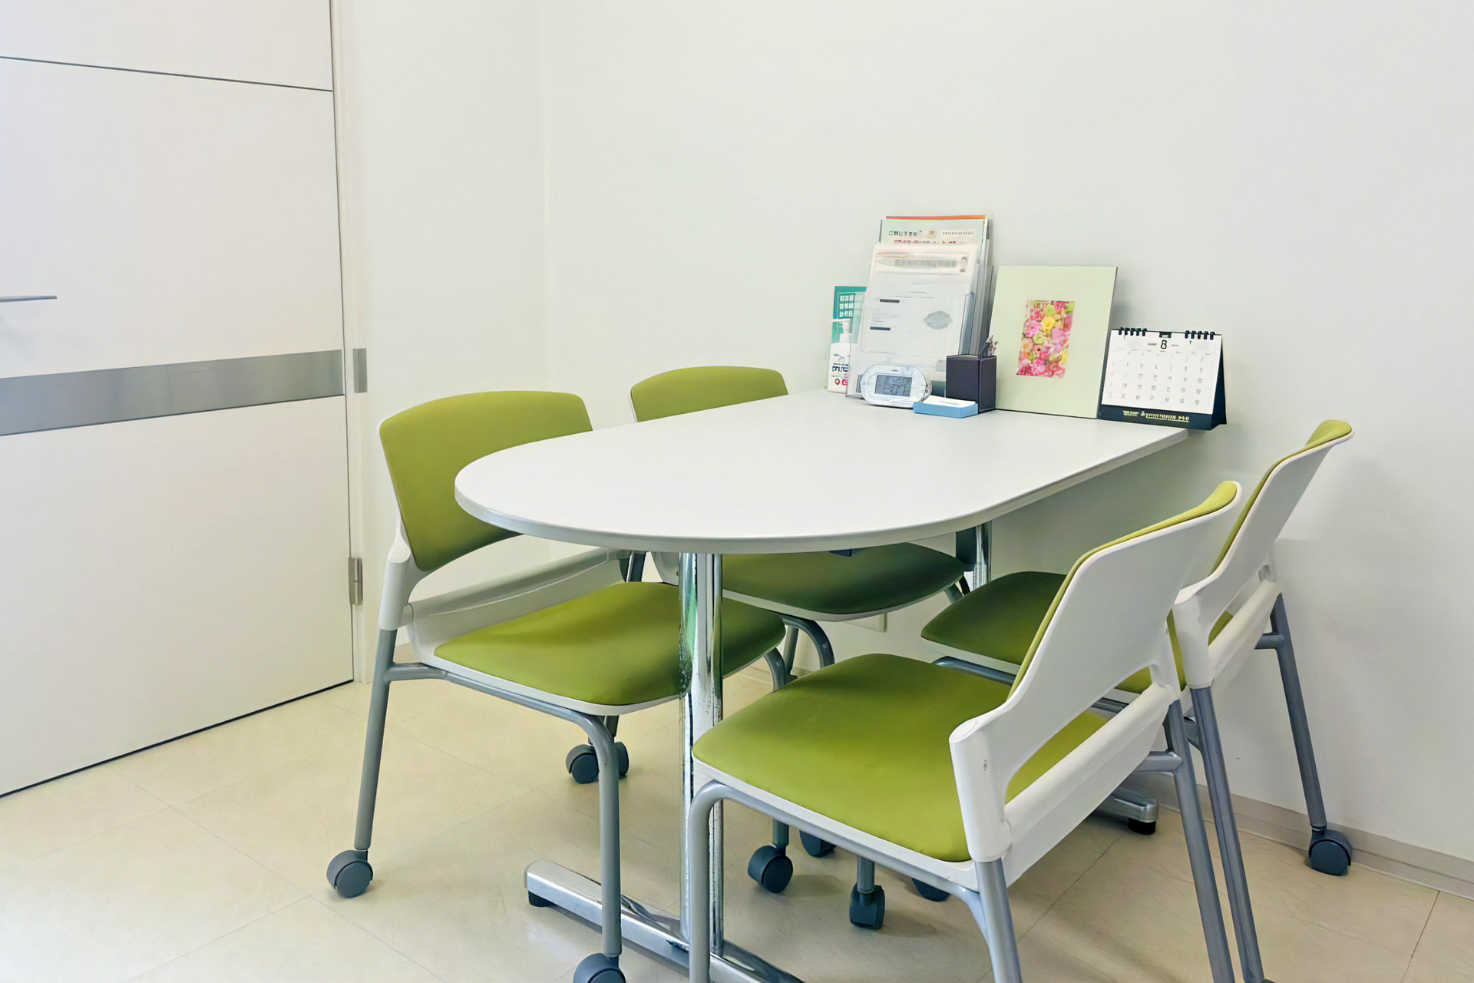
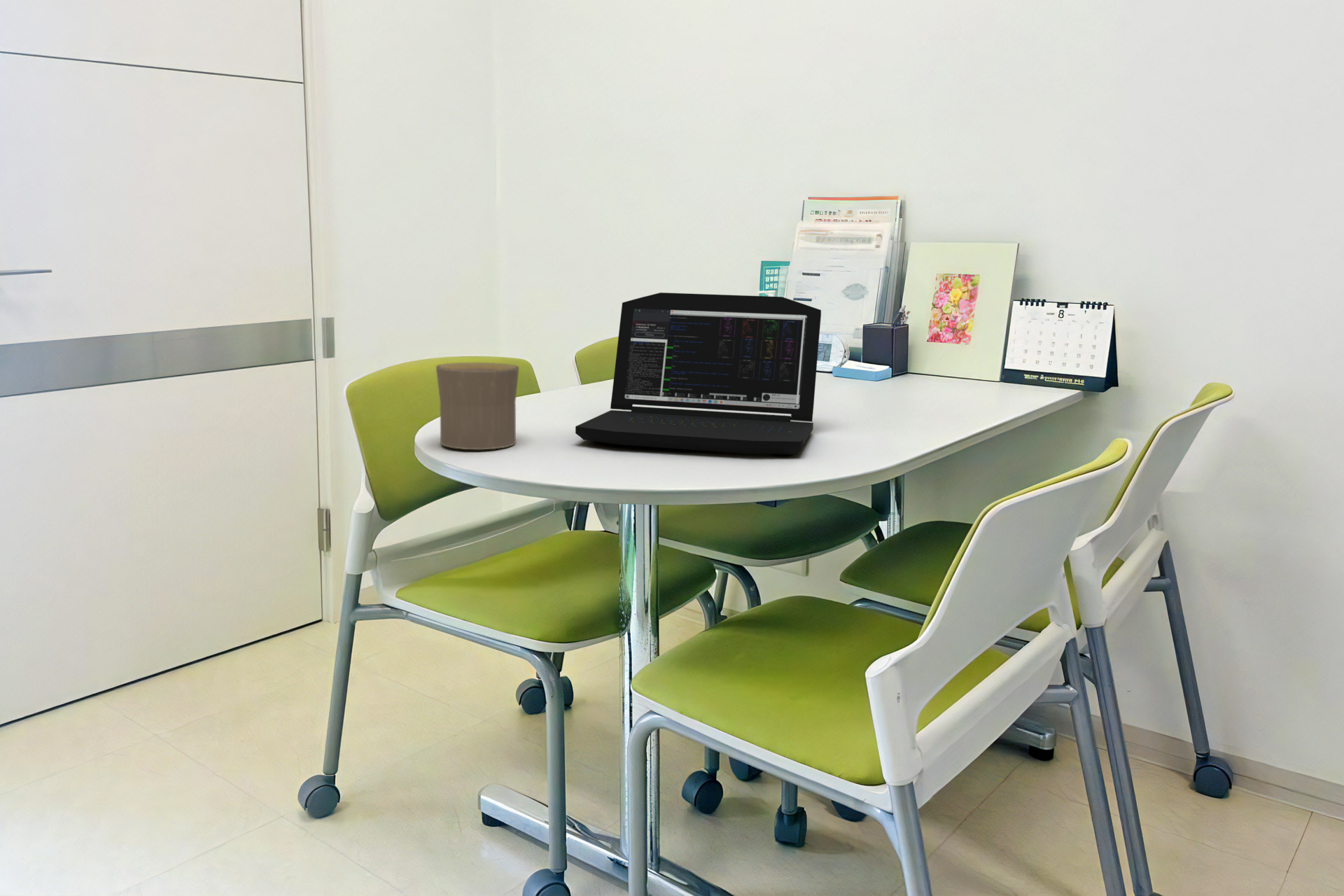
+ cup (478, 405)
+ laptop (702, 367)
